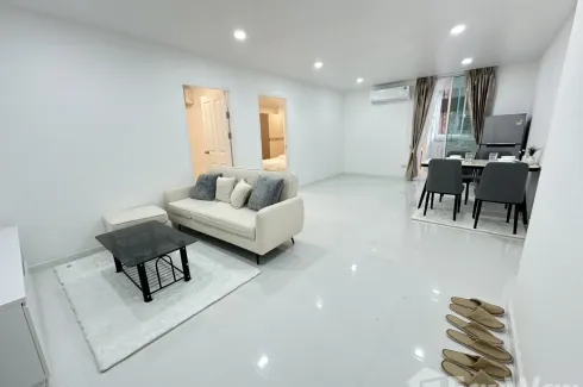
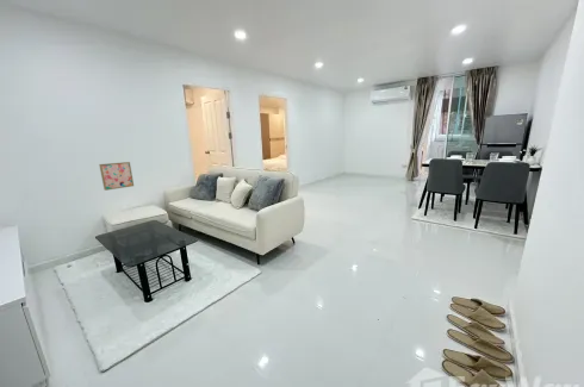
+ wall art (117, 175)
